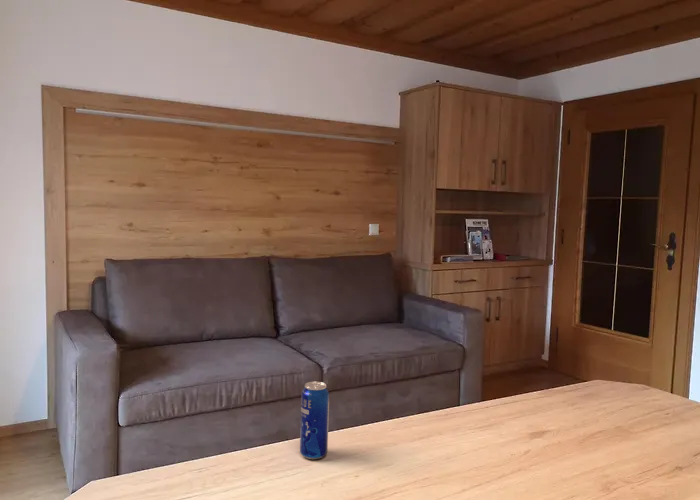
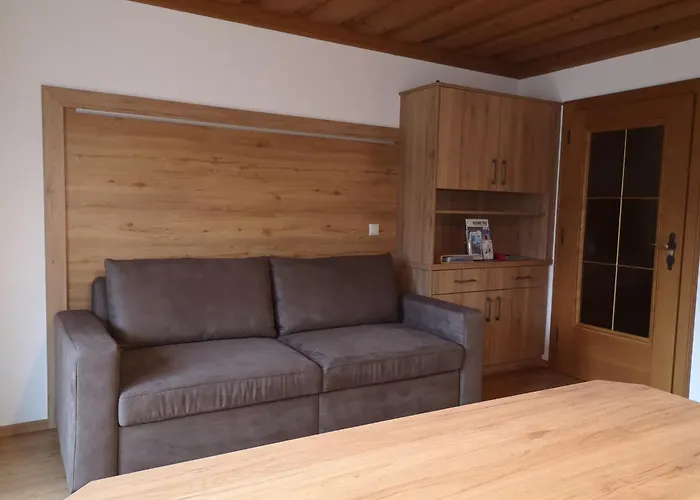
- beverage can (314, 419)
